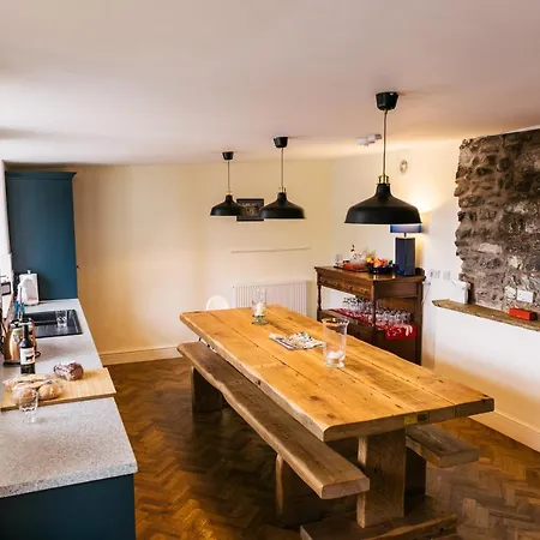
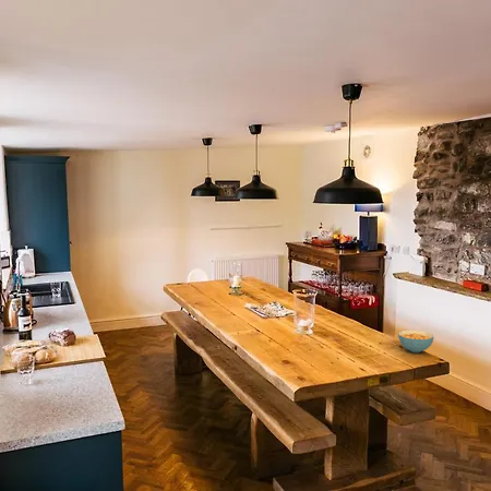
+ cereal bowl (415, 343)
